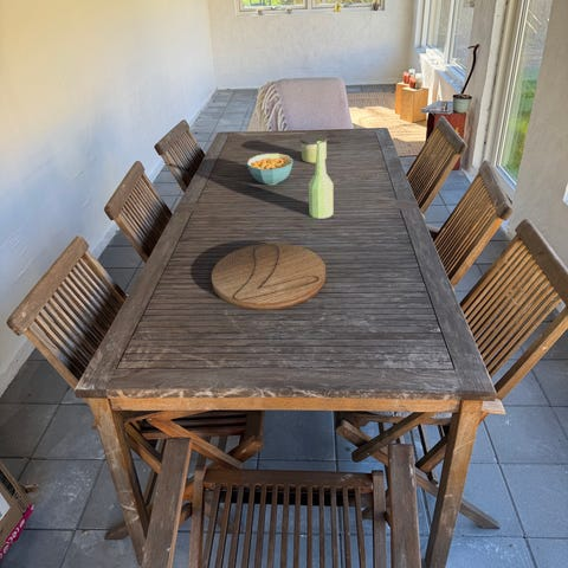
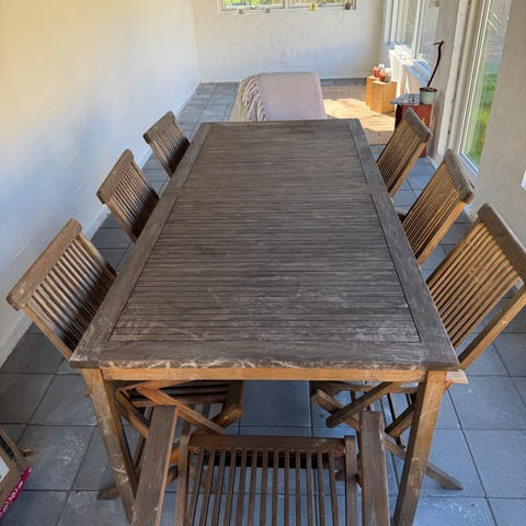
- cutting board (269, 273)
- cereal bowl (270, 172)
- bottle (321, 179)
- candle (314, 148)
